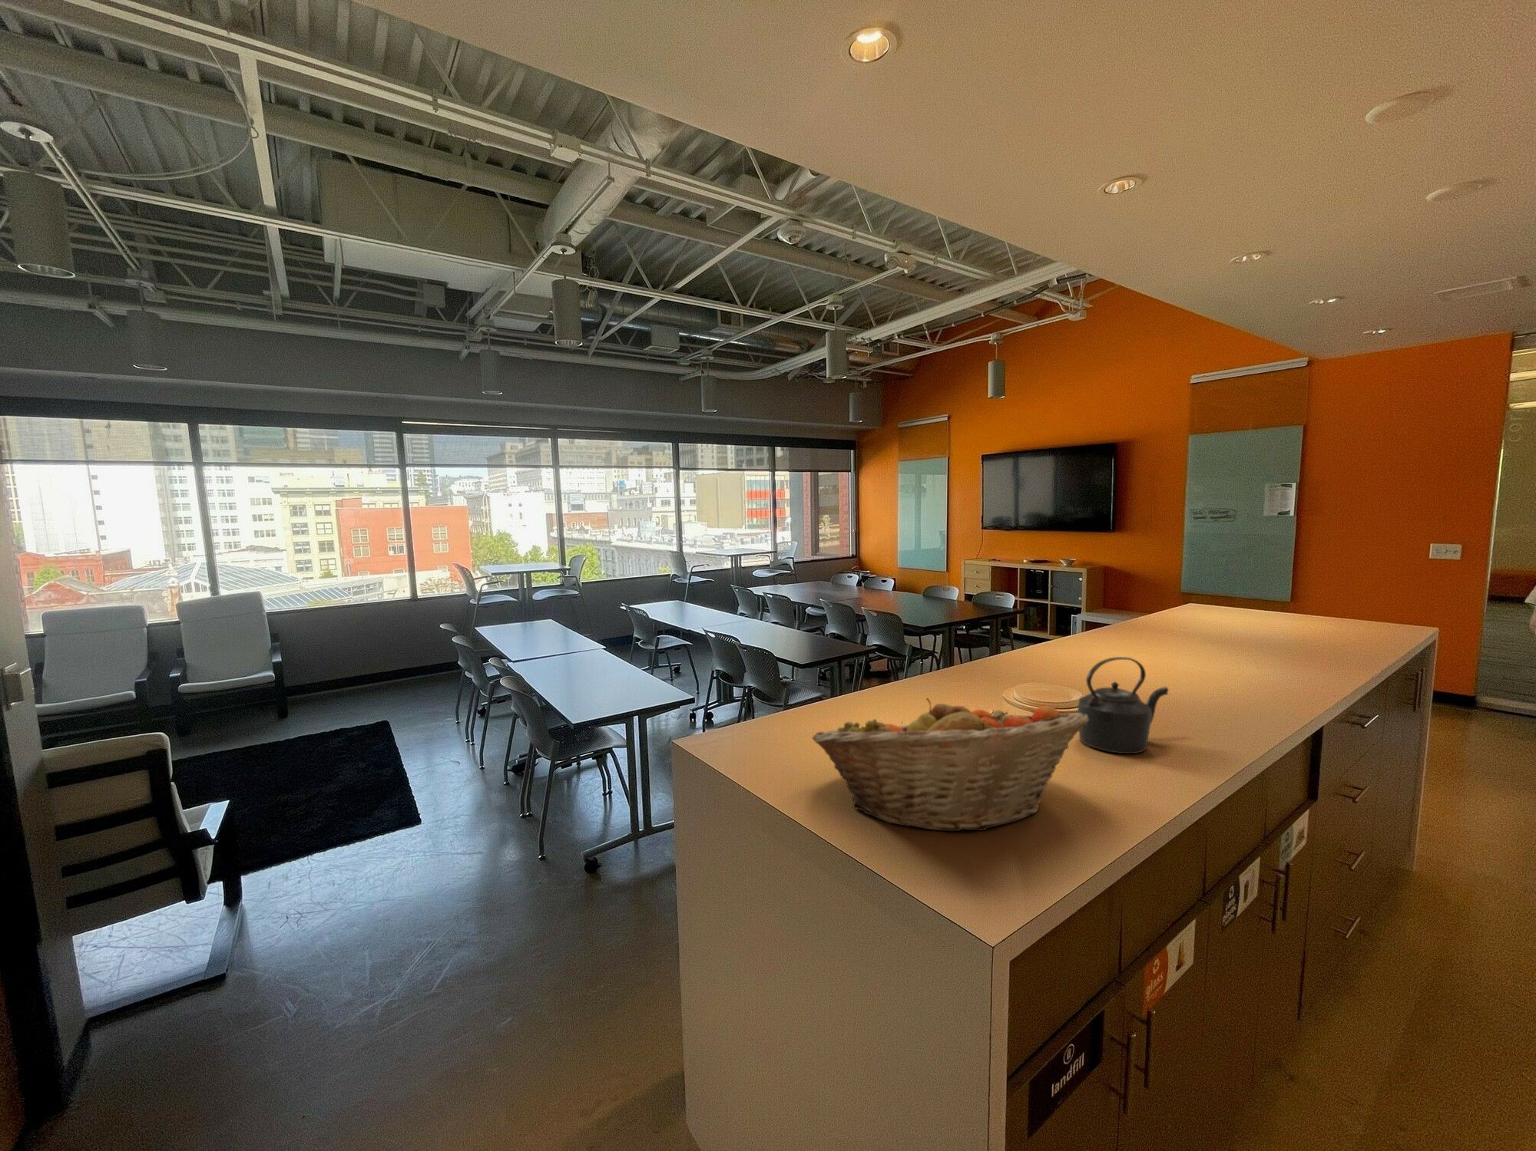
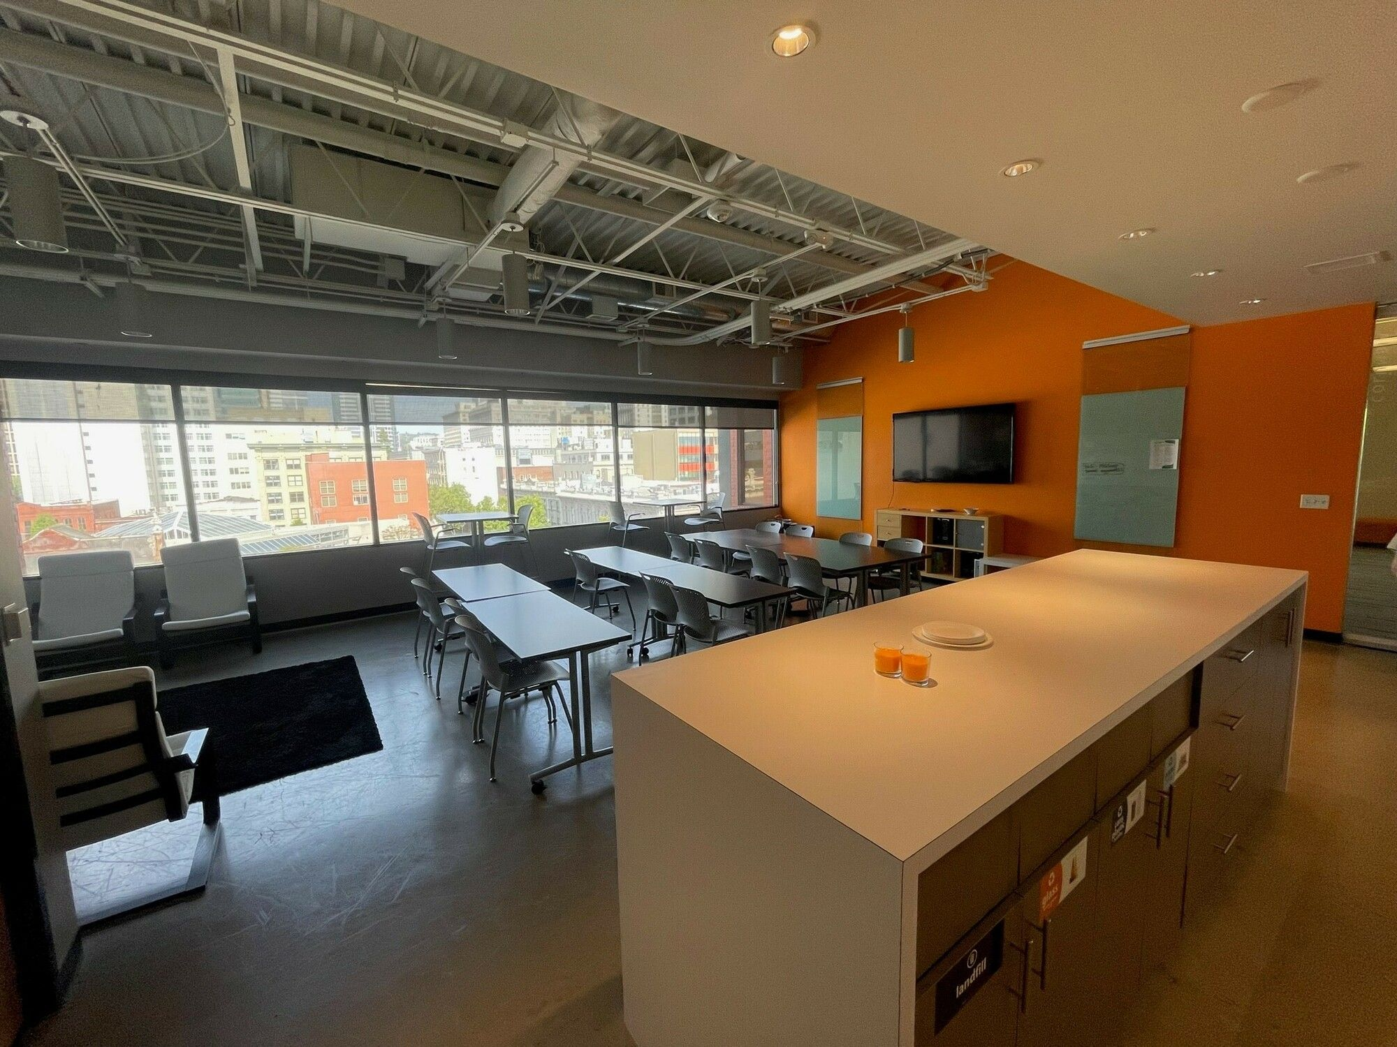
- kettle (1127, 699)
- fruit basket (946, 748)
